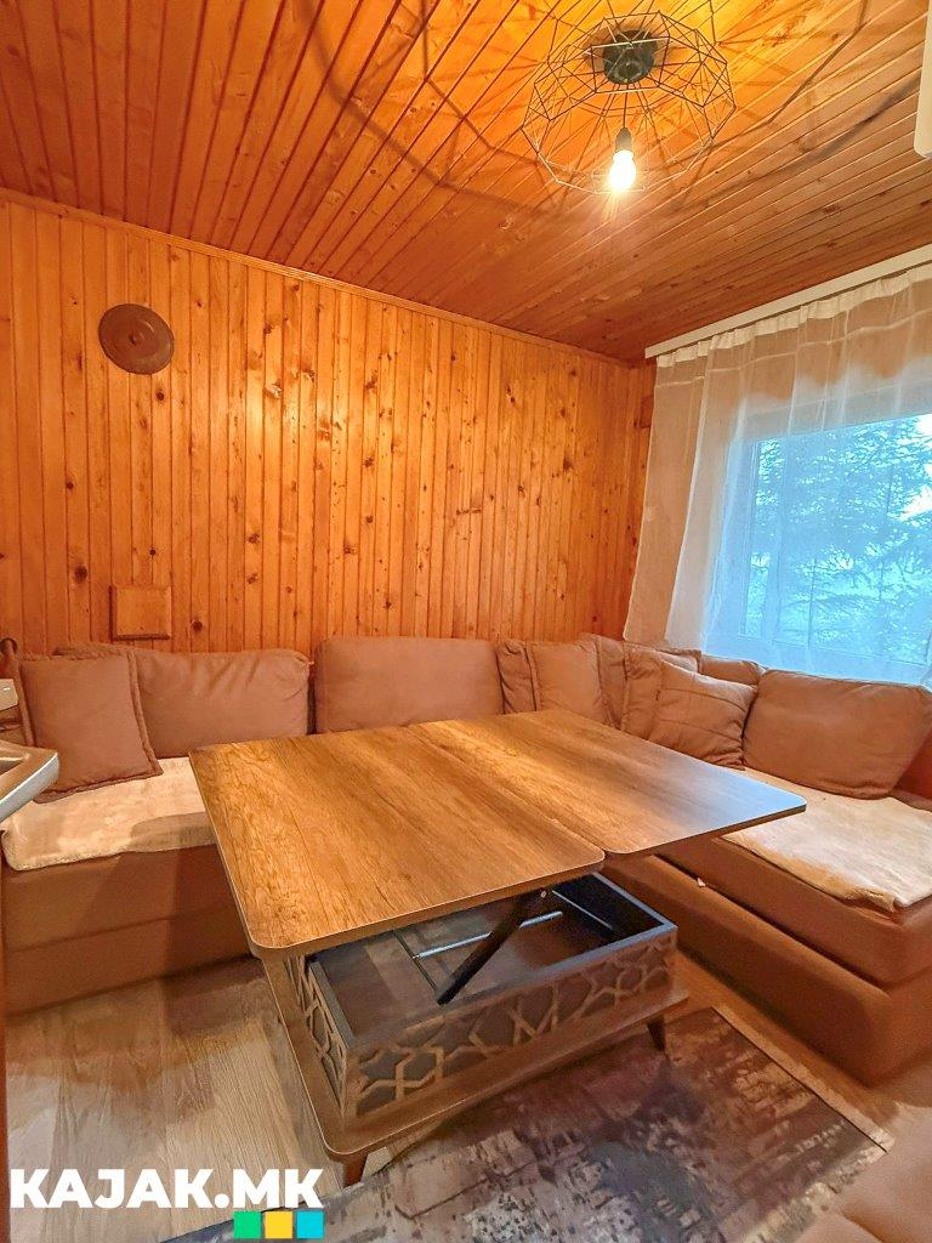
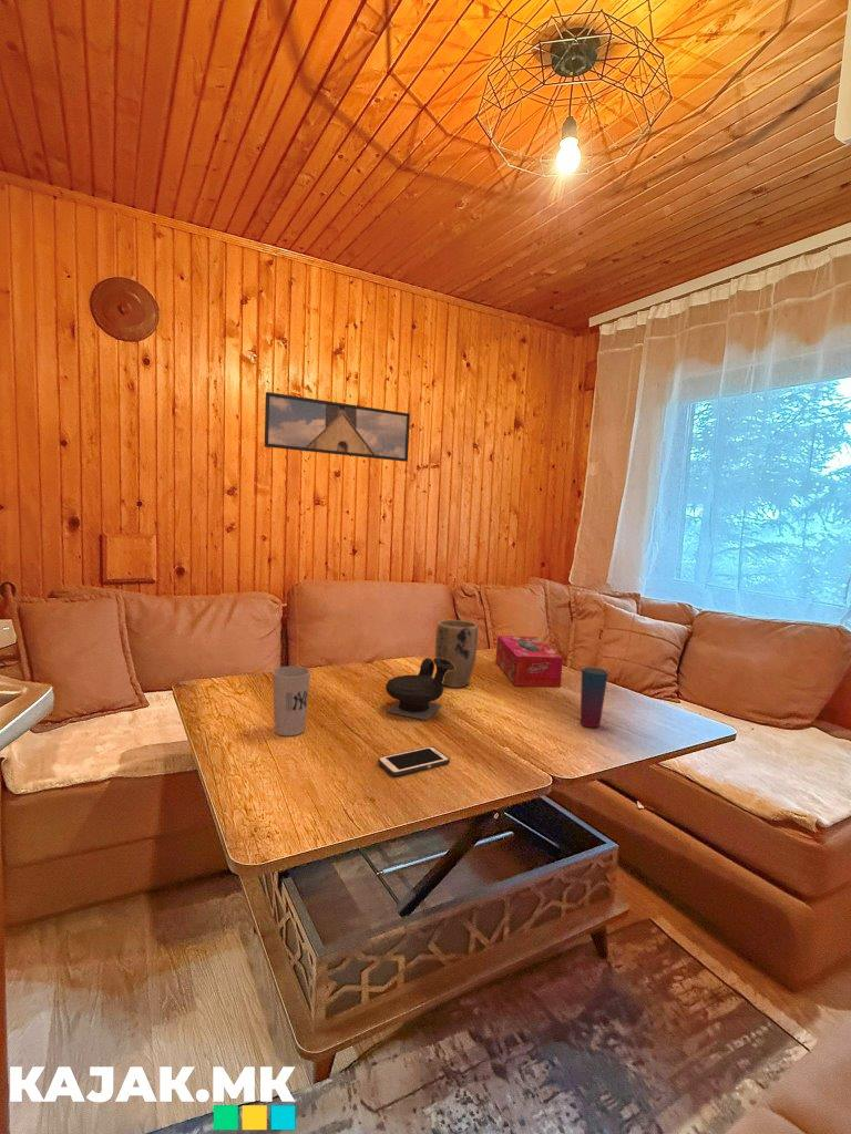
+ cup (290, 701)
+ cell phone (413, 760)
+ tissue box (526, 659)
+ teapot (422, 681)
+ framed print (341, 429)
+ cup (592, 697)
+ plant pot (455, 653)
